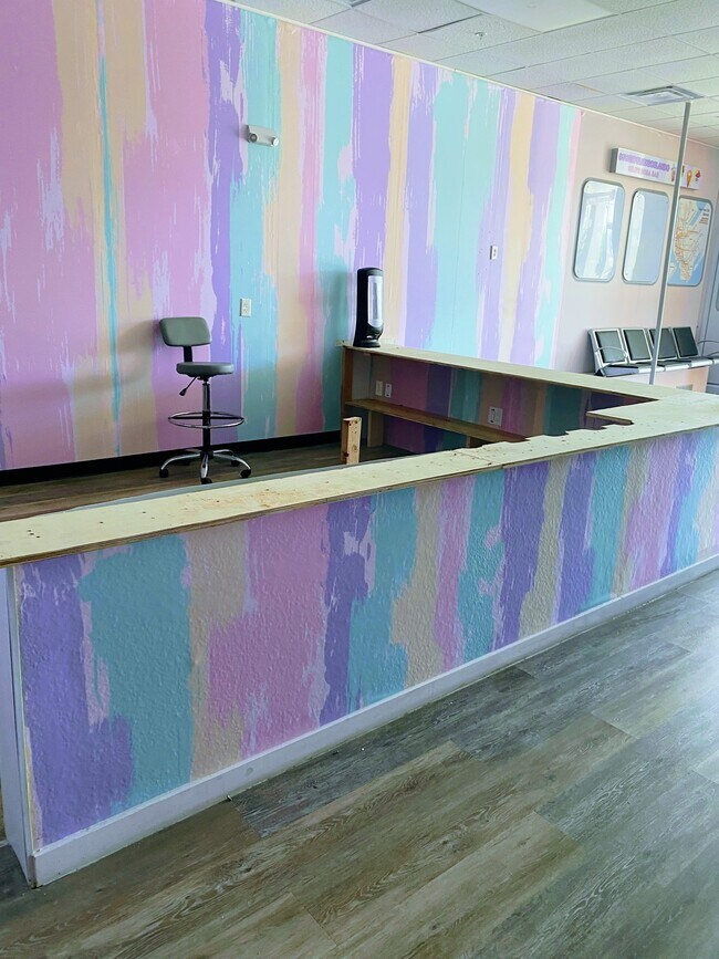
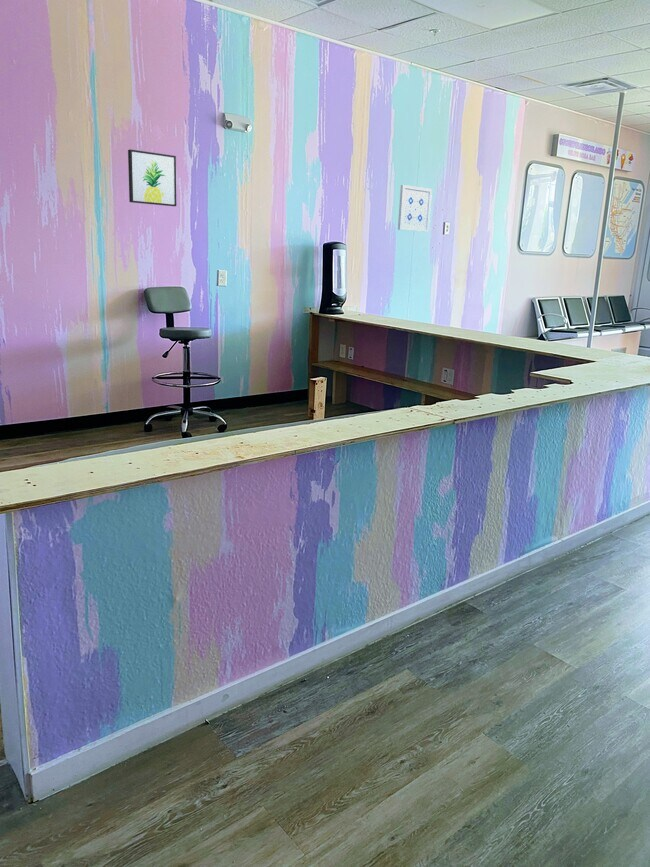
+ wall art (152, 178)
+ wall art (415, 209)
